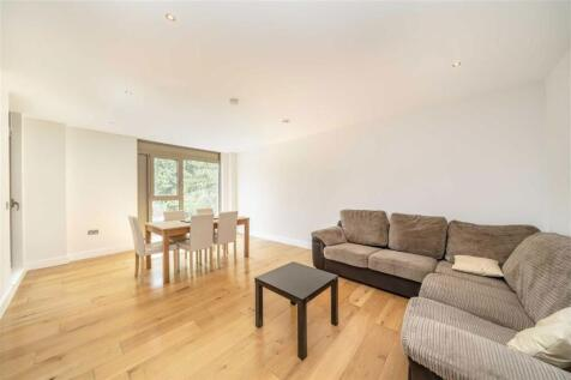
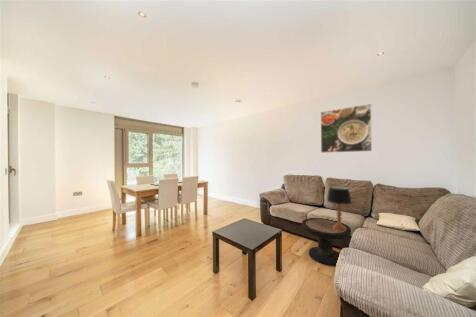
+ side table (325, 240)
+ table lamp (338, 208)
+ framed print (344, 130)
